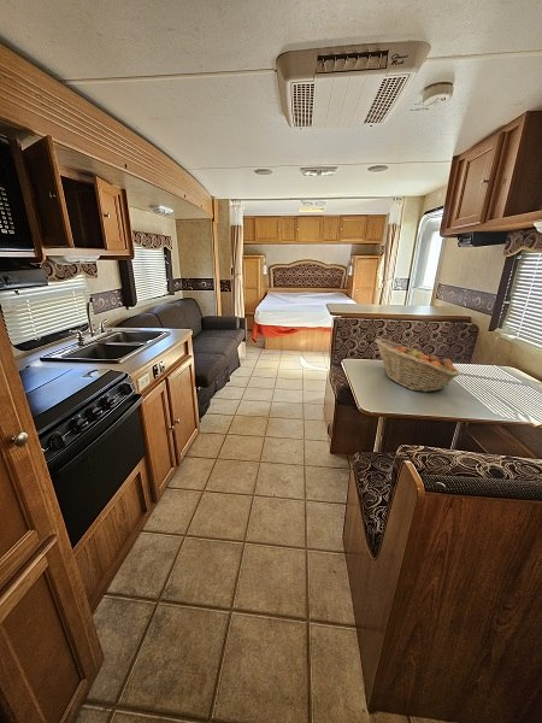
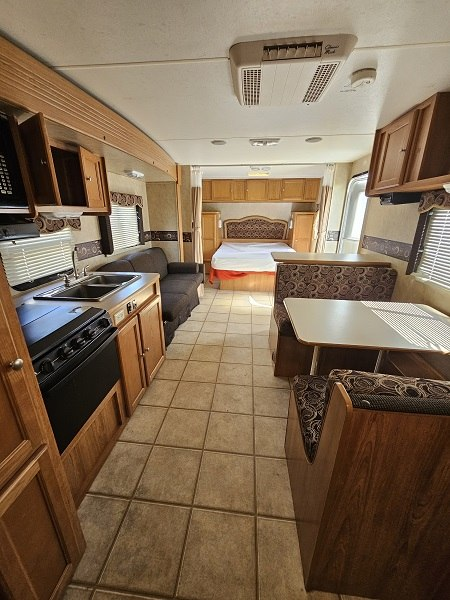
- fruit basket (413, 362)
